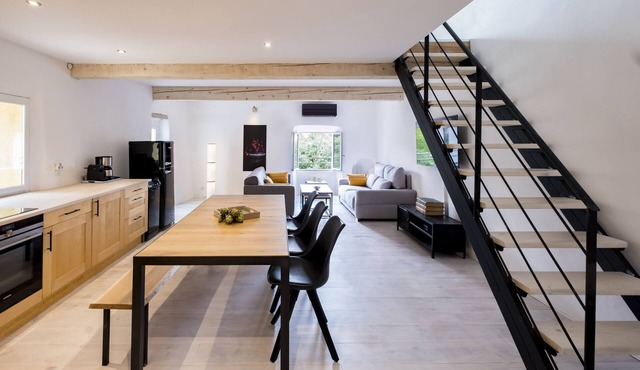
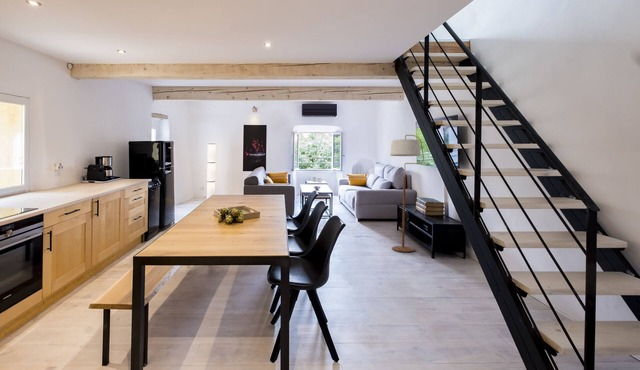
+ floor lamp (404, 192)
